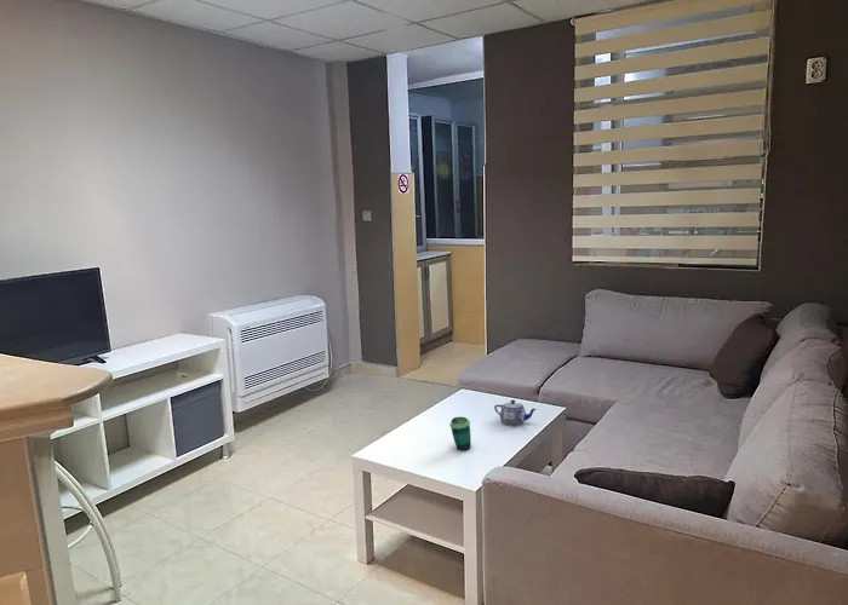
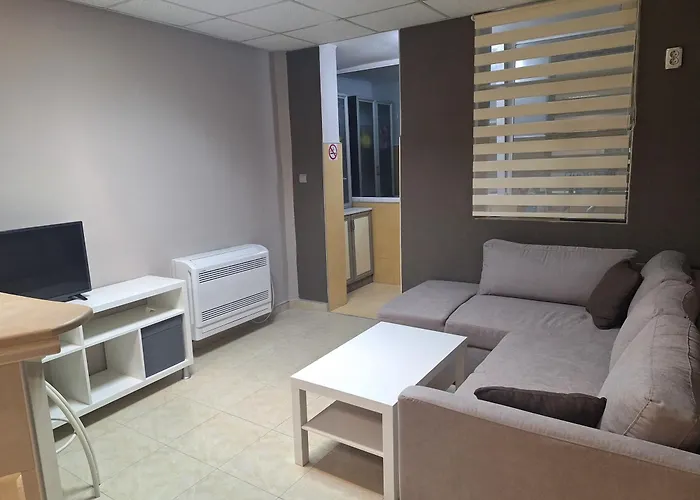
- teapot (515, 410)
- cup (460, 433)
